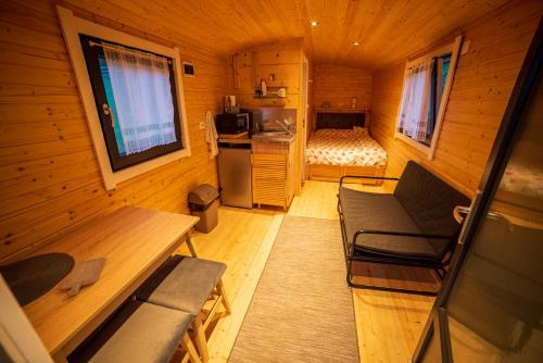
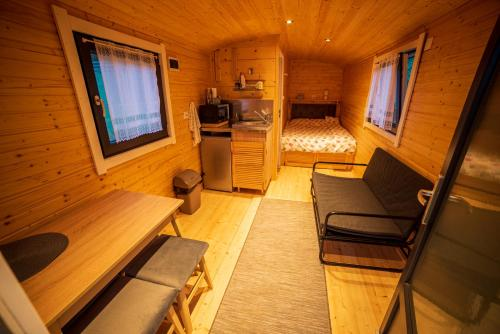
- chopping board (84, 275)
